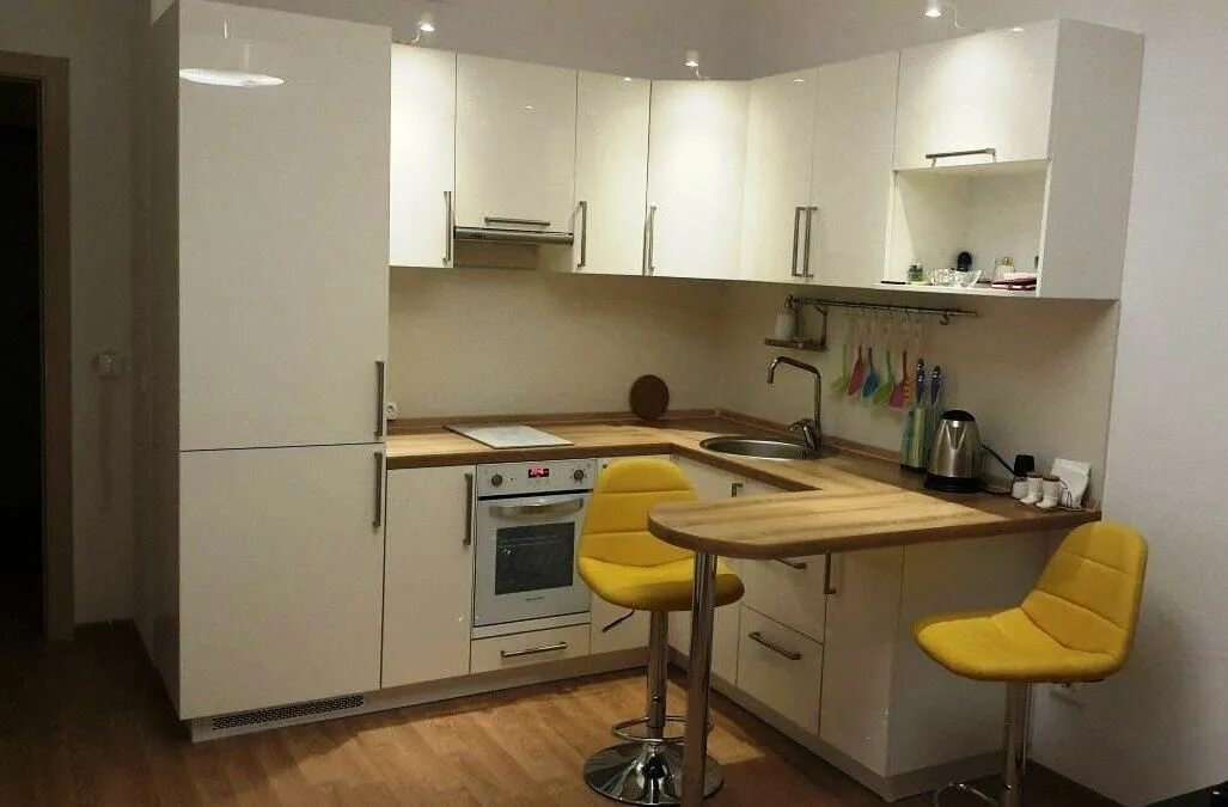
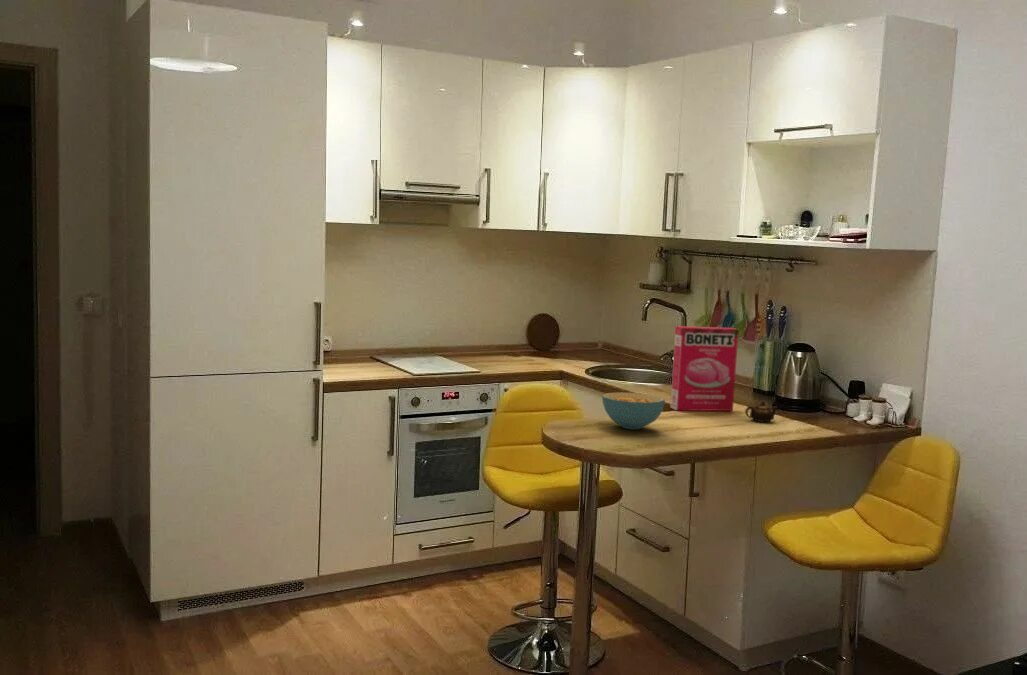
+ teapot (761, 410)
+ cereal box (704, 368)
+ cereal bowl (632, 412)
